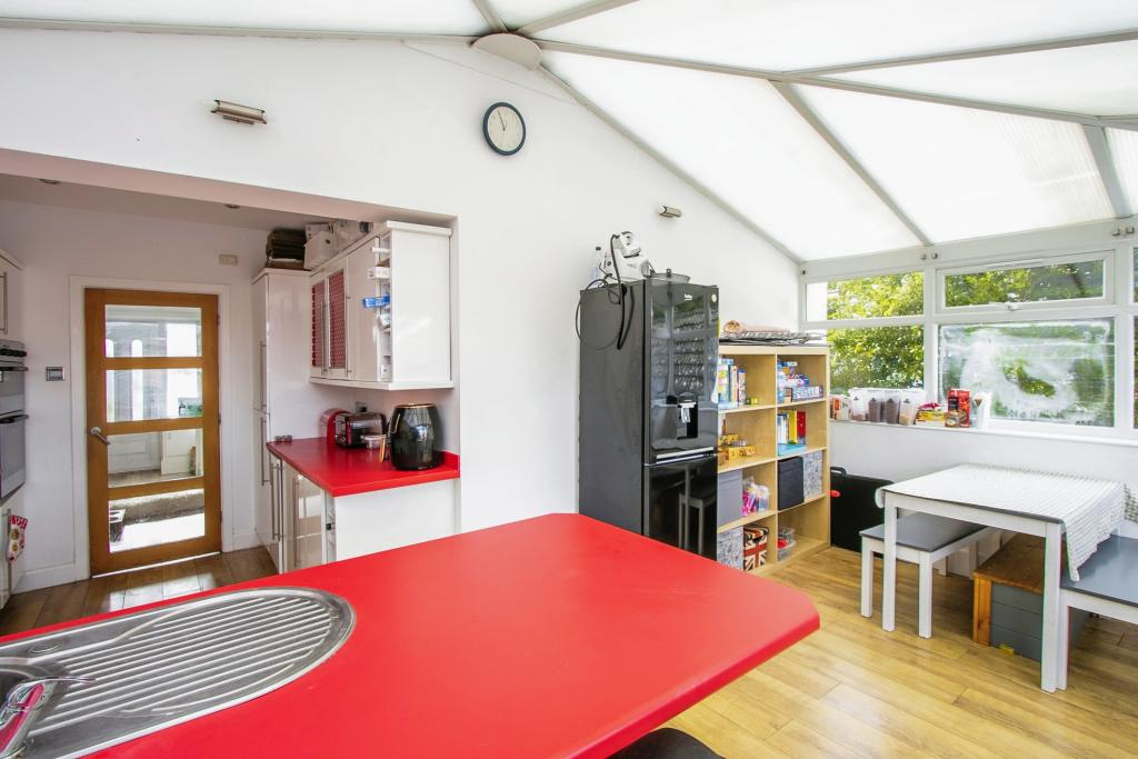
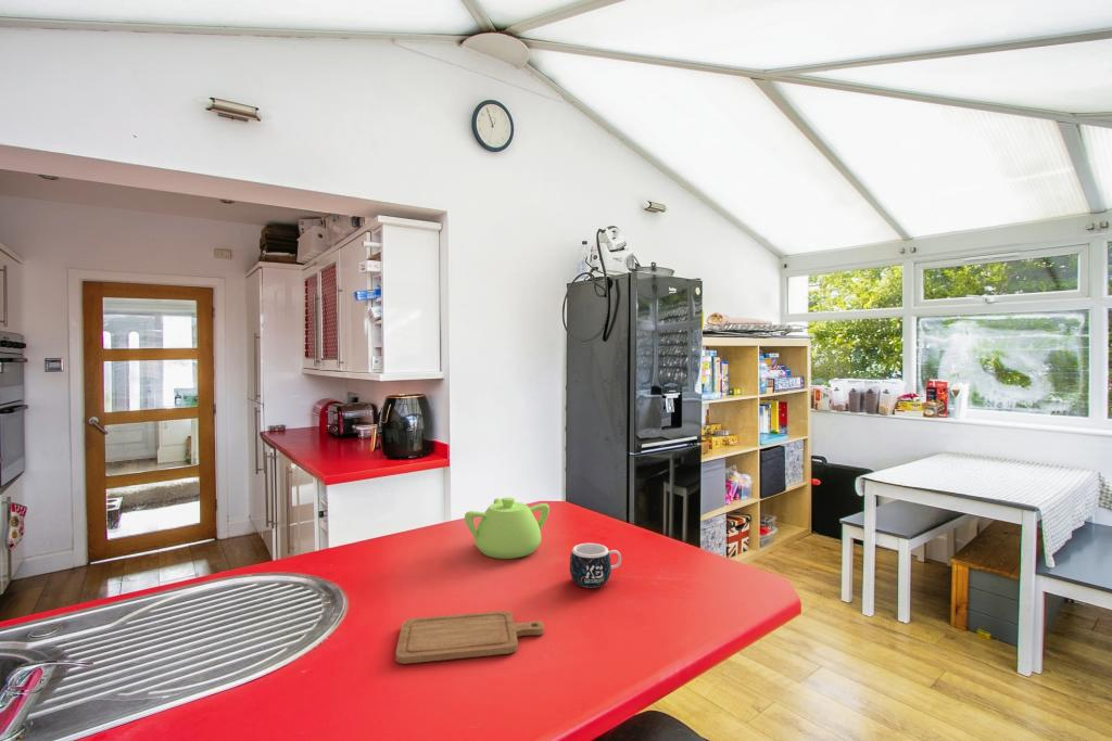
+ teapot (506, 522)
+ mug (596, 564)
+ chopping board (472, 634)
